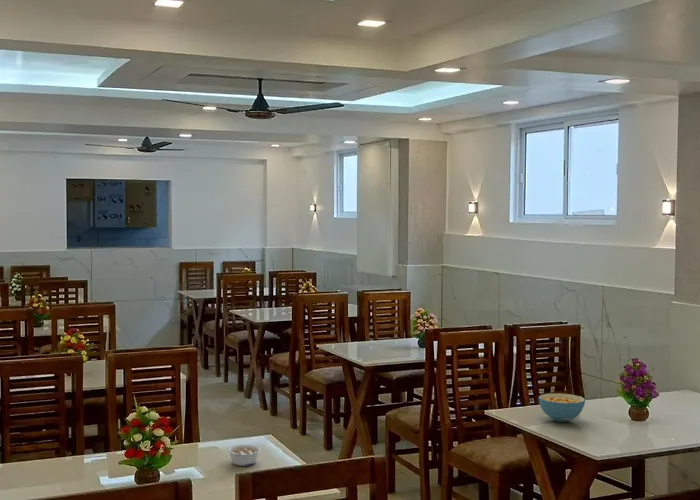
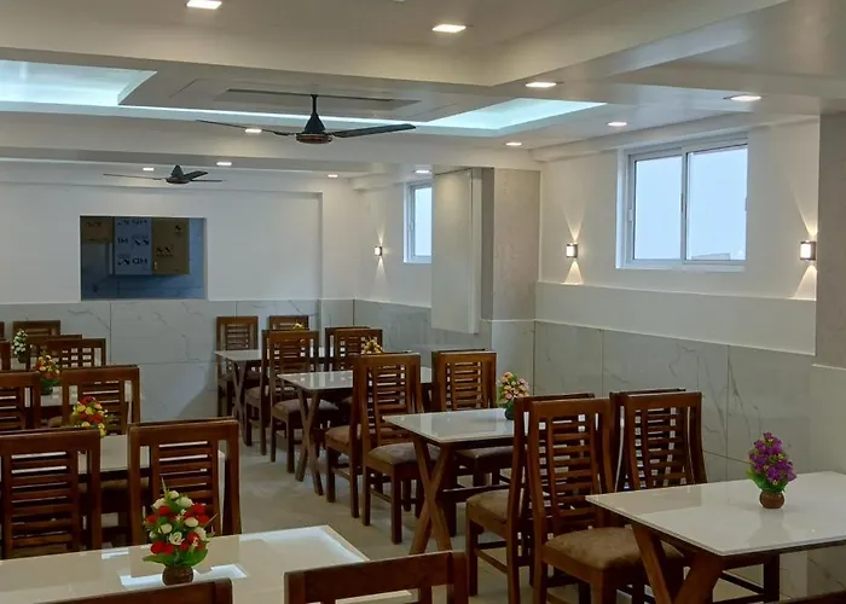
- legume (244, 454)
- cereal bowl (561, 409)
